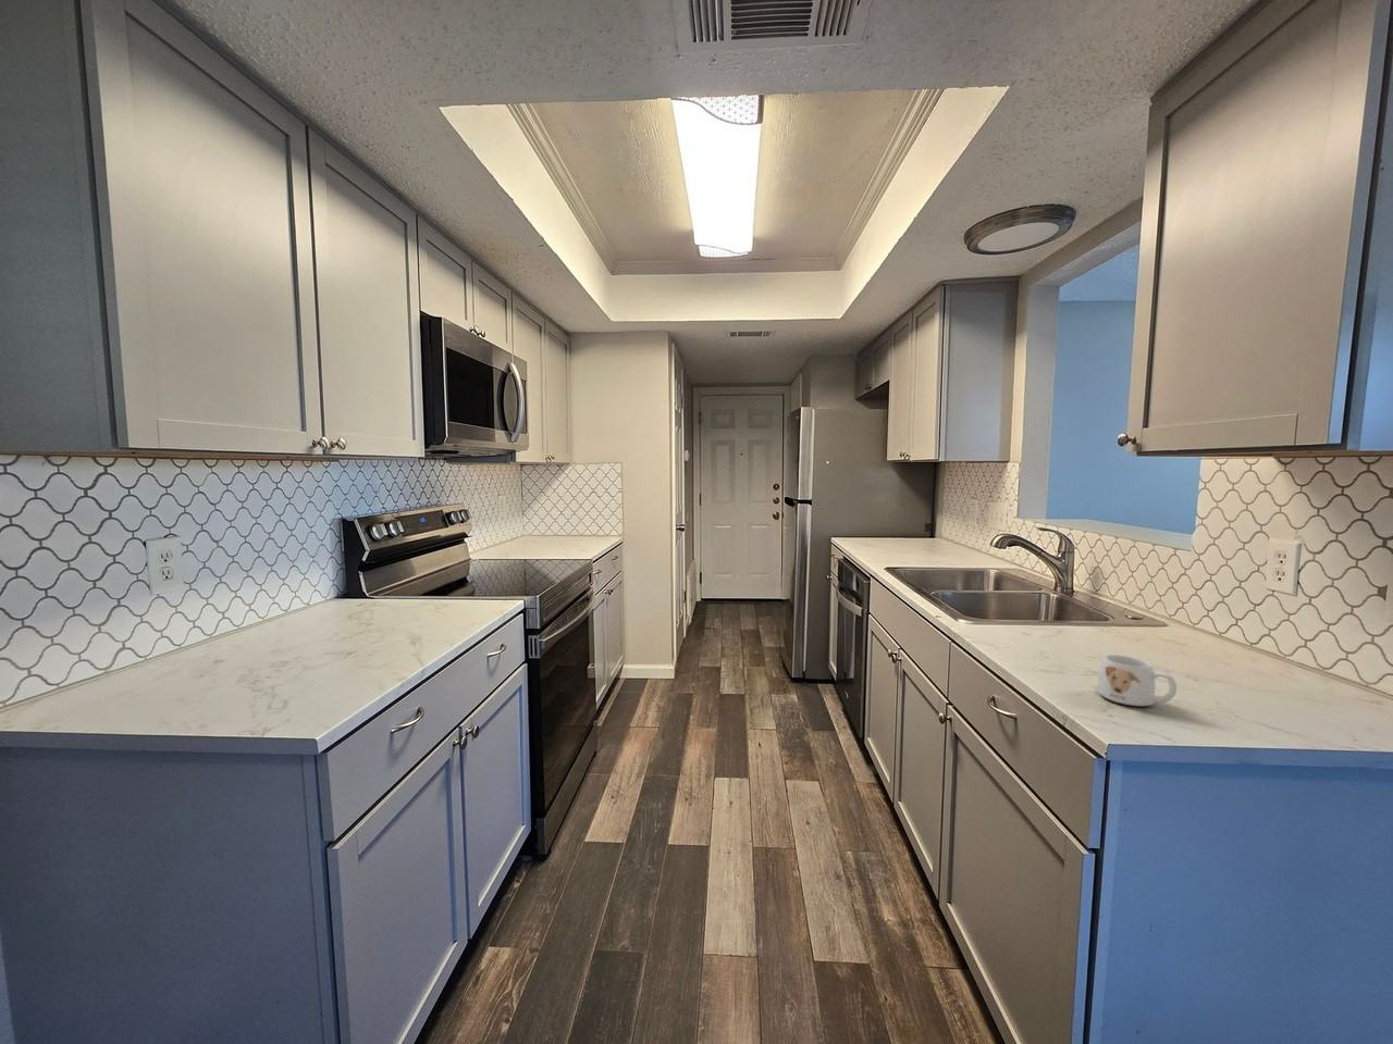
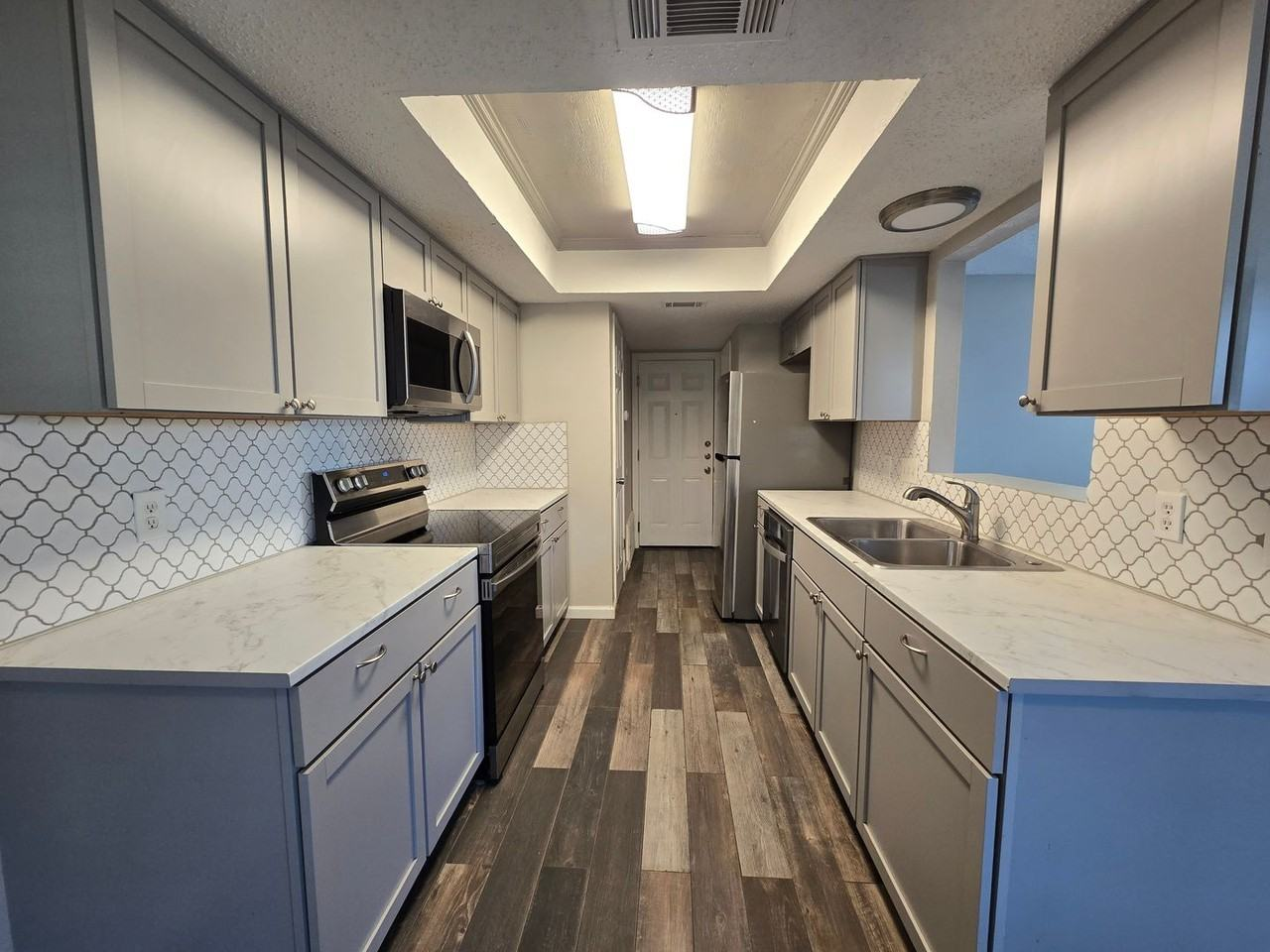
- mug (1136, 682)
